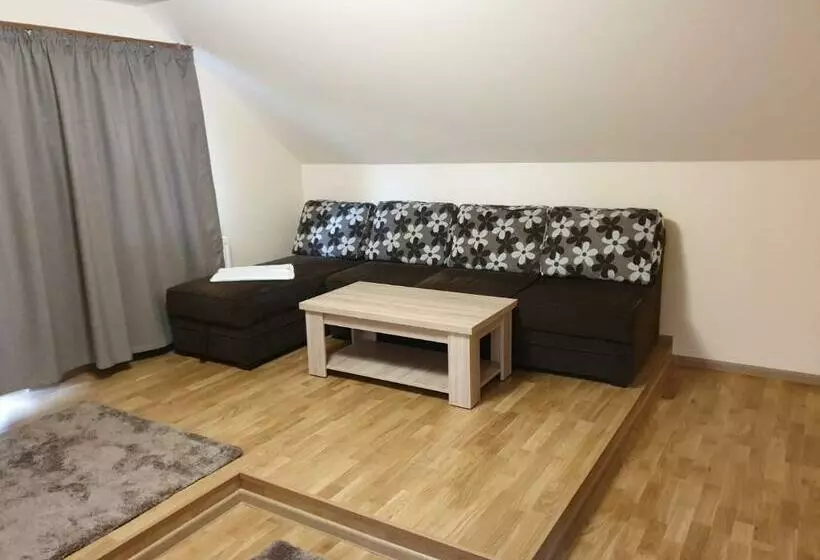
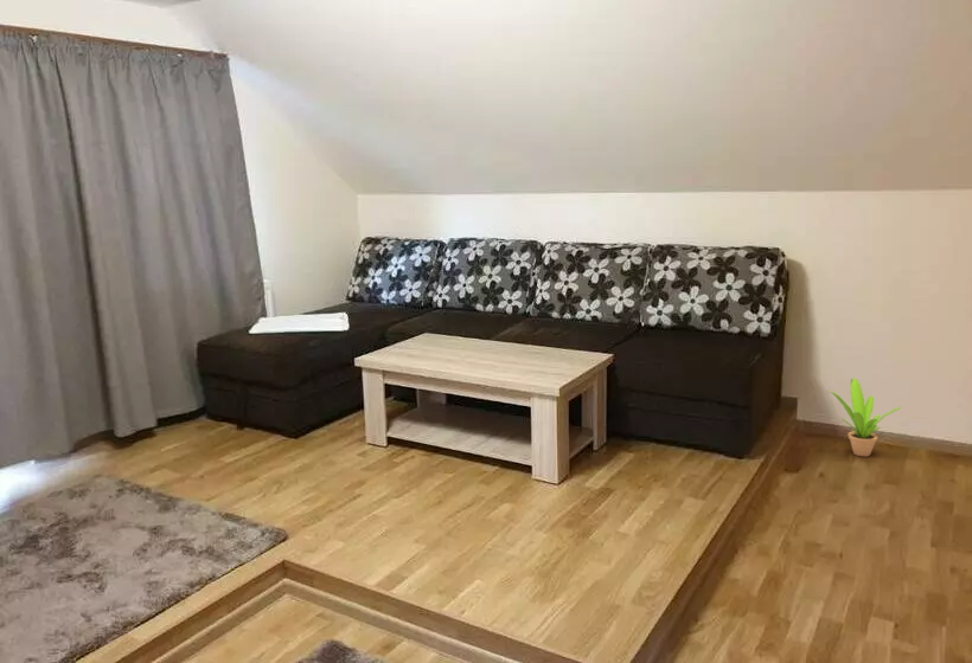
+ potted plant (865, 420)
